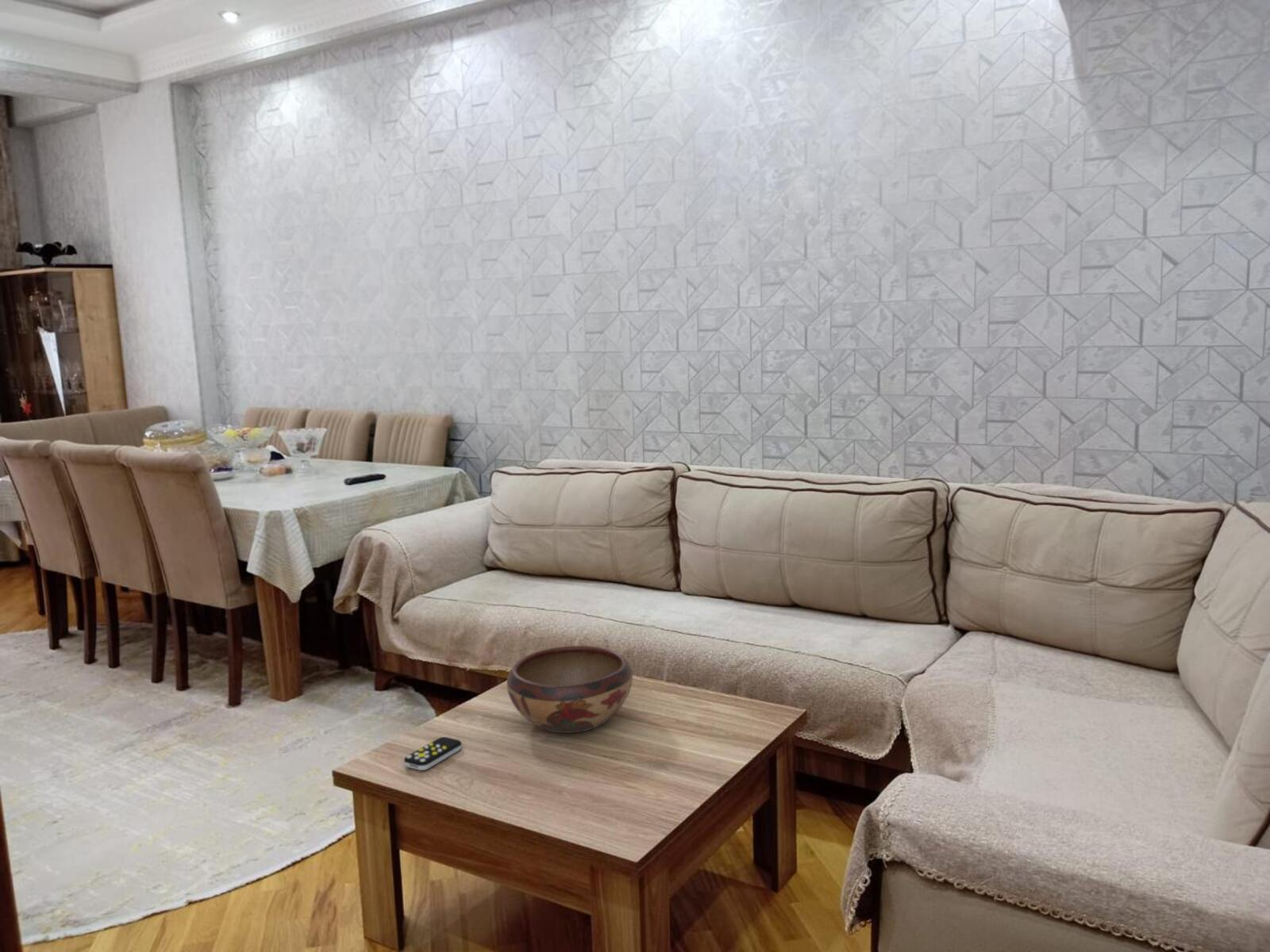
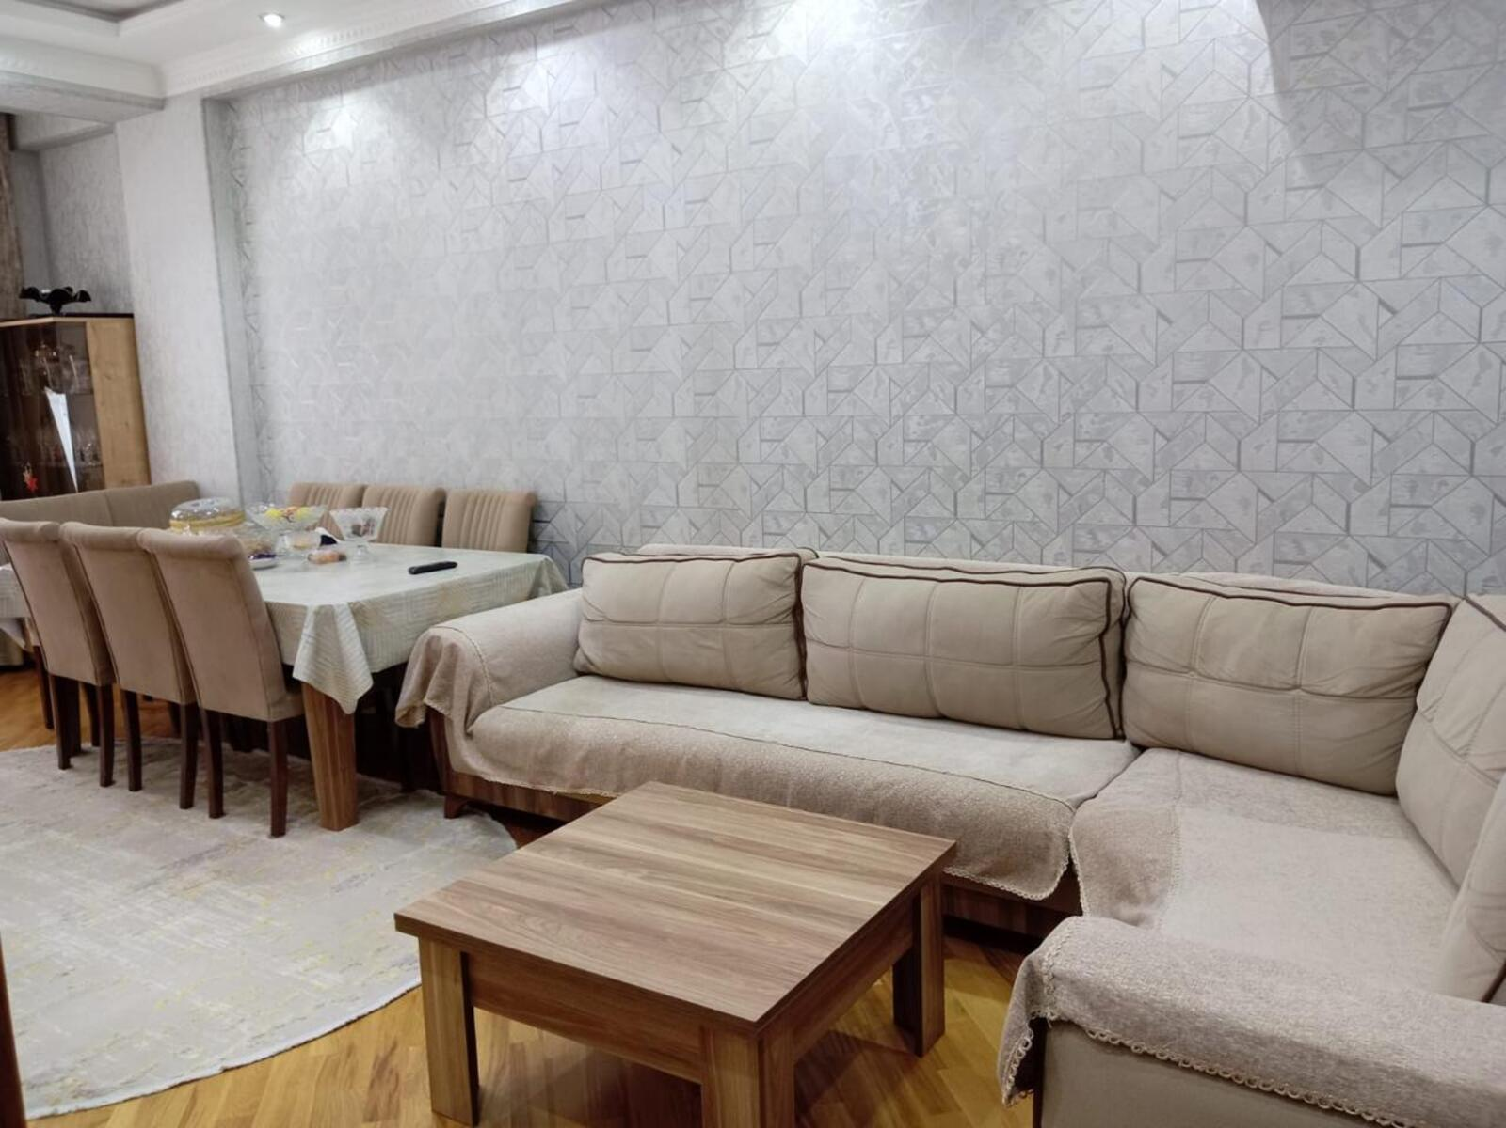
- remote control (433, 752)
- decorative bowl (570, 692)
